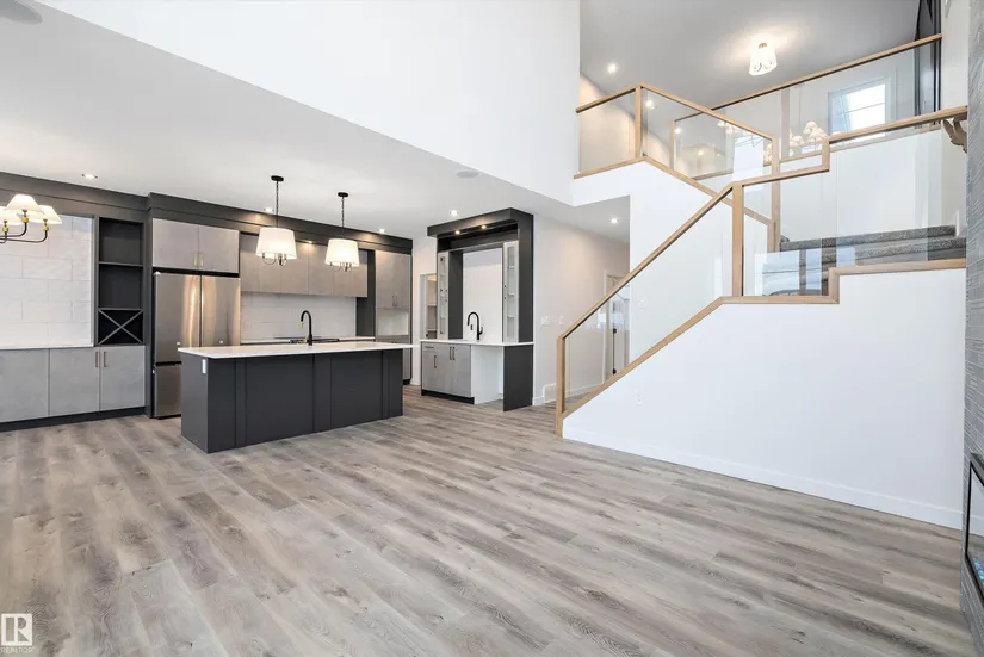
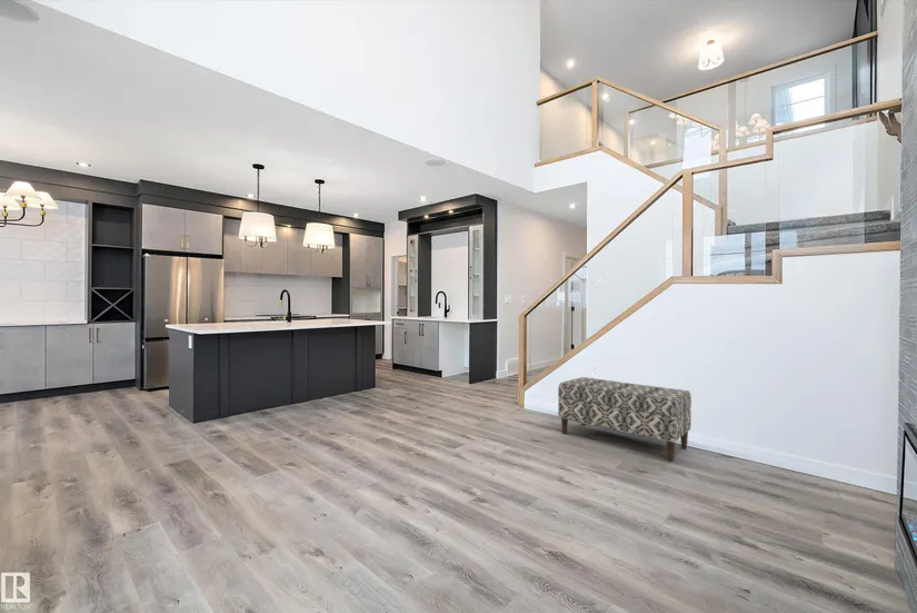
+ bench (621, 413)
